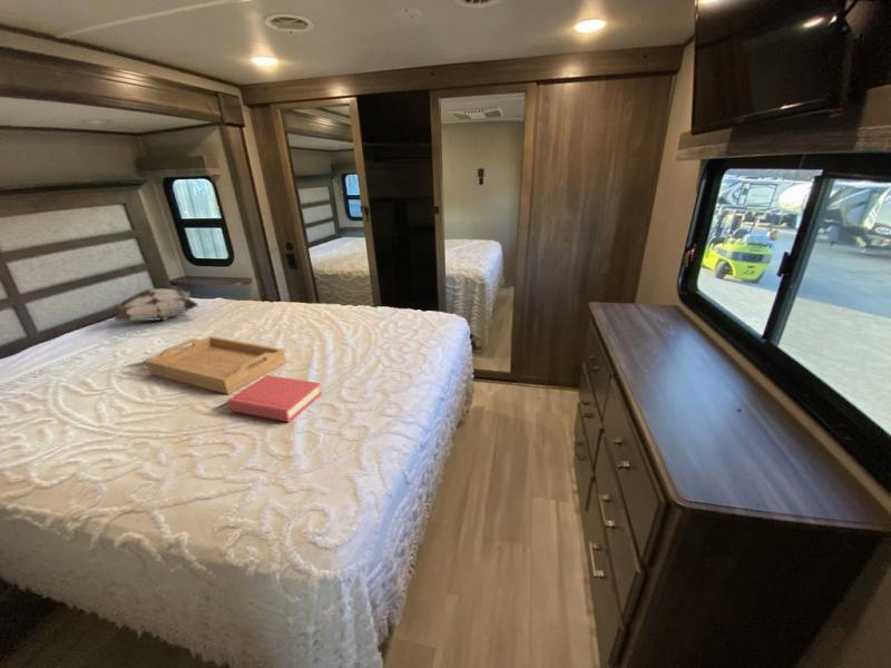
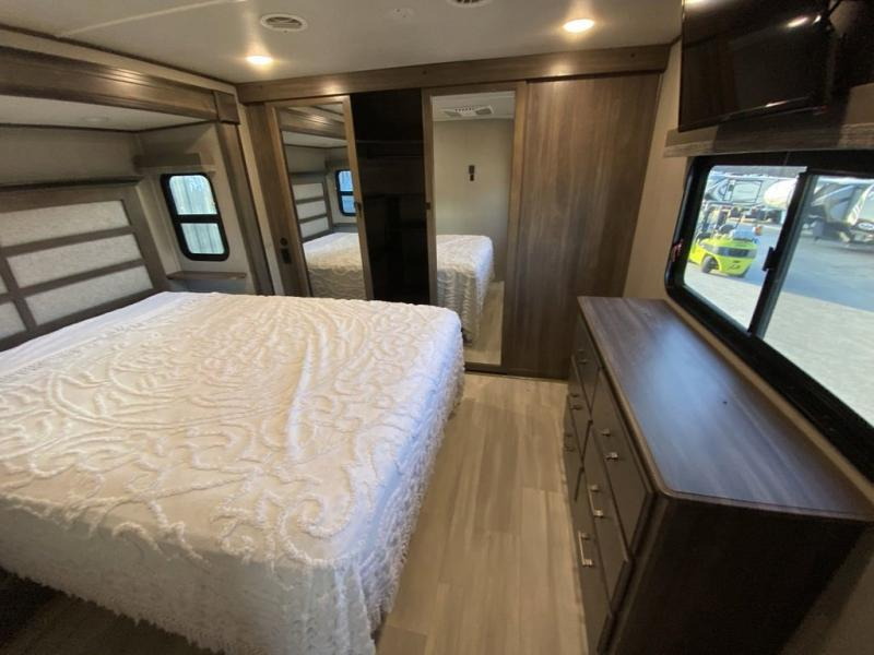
- hardback book (276, 396)
- decorative pillow (155, 304)
- serving tray (217, 358)
